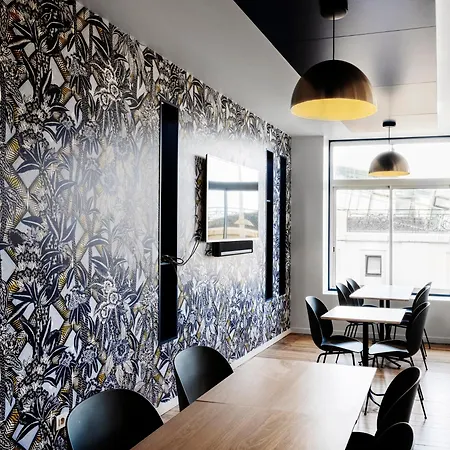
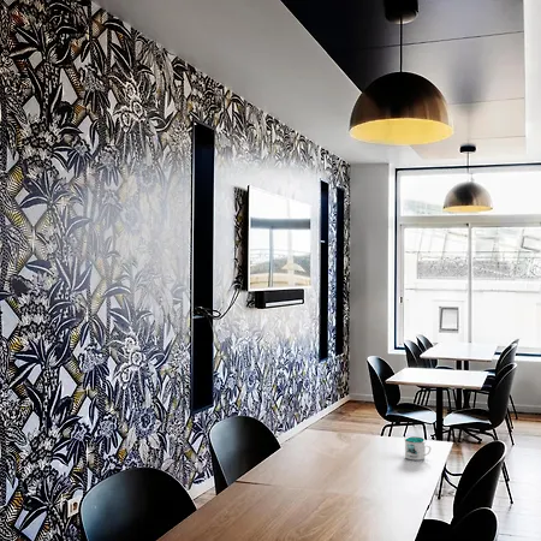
+ mug (417, 448)
